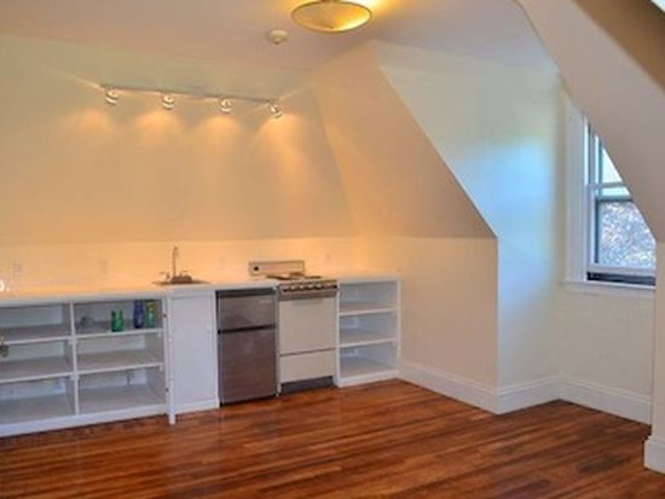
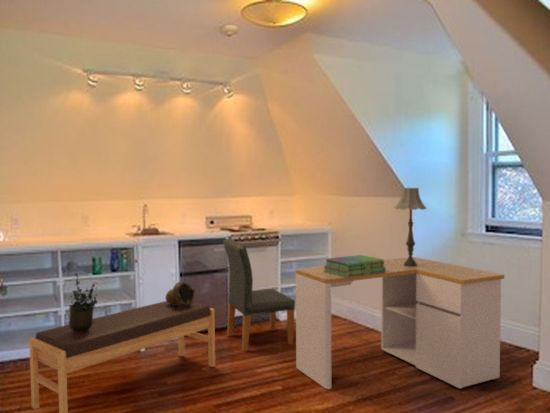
+ bench (131, 351)
+ table lamp (410, 226)
+ decorative bowl (179, 293)
+ dining chair (258, 290)
+ desk (394, 323)
+ potted plant (82, 302)
+ stack of books (354, 265)
